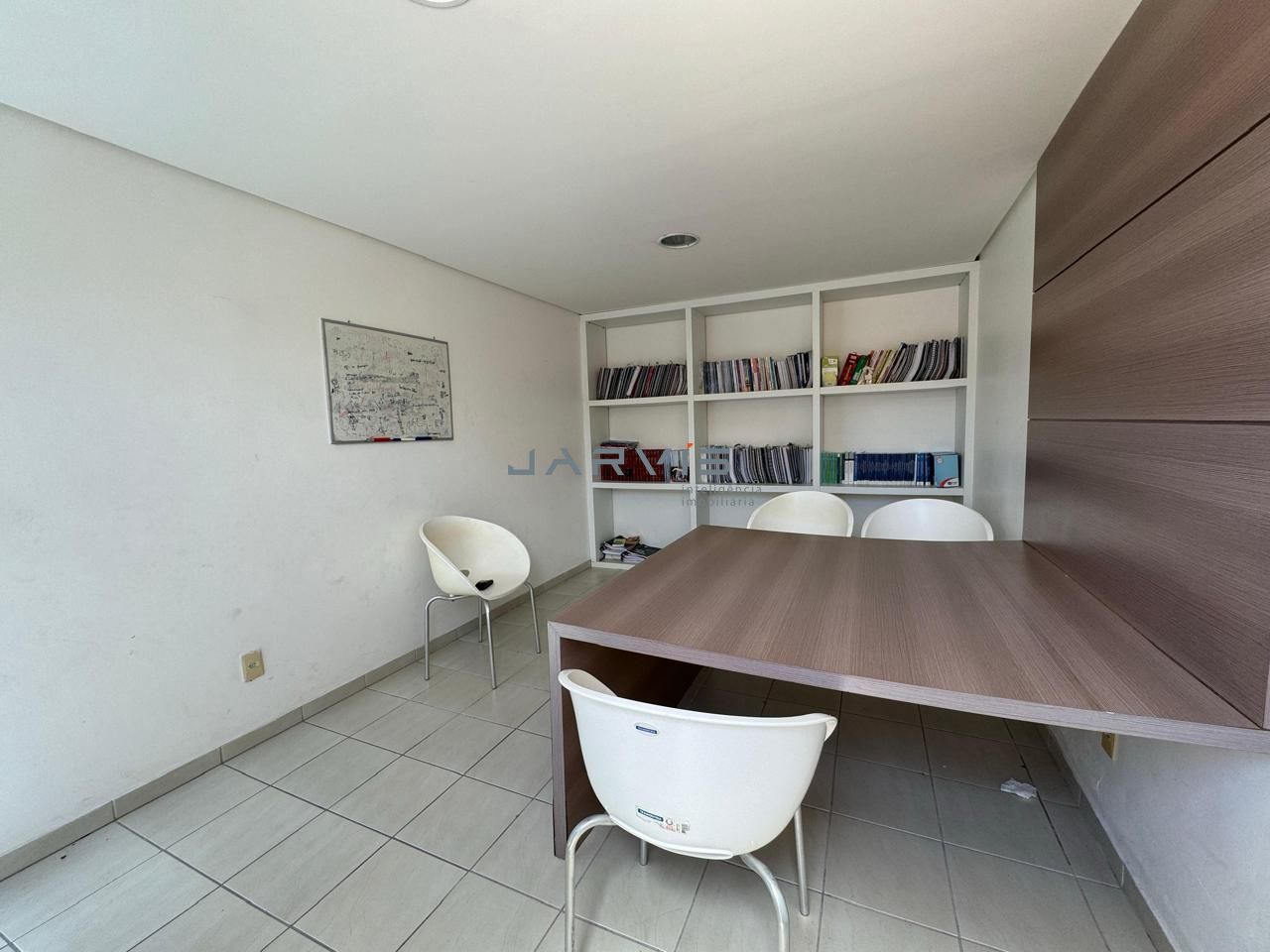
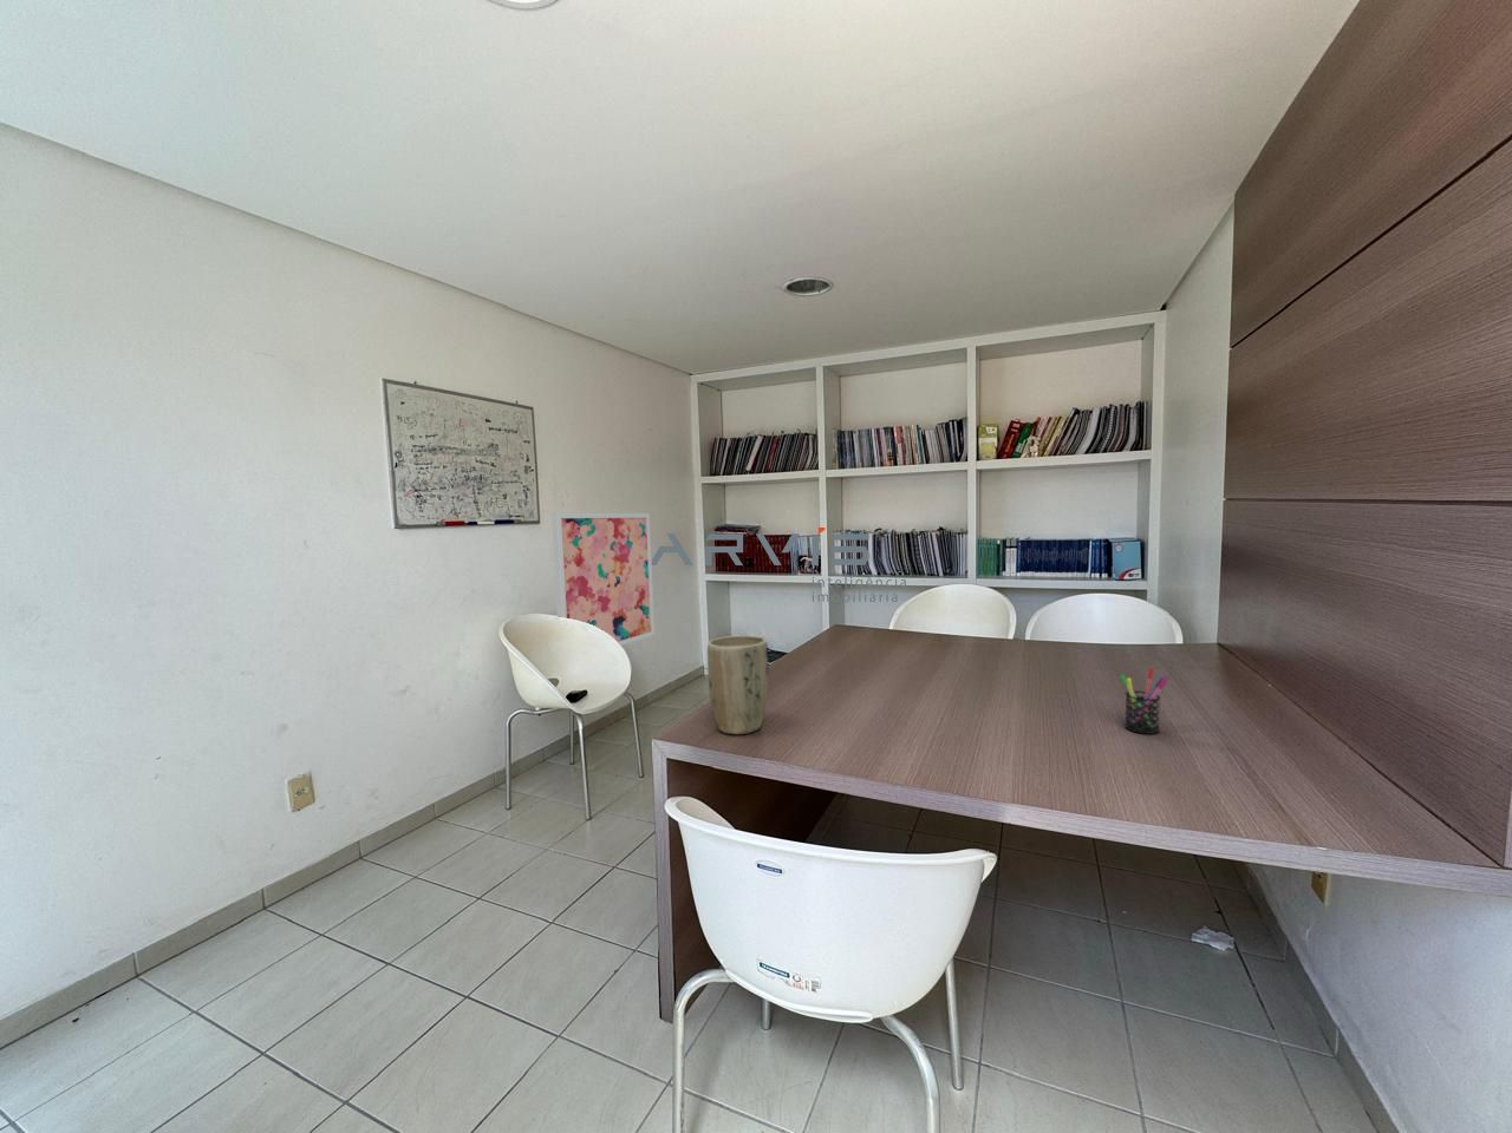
+ pen holder (1139, 697)
+ wall art (608, 581)
+ plant pot (738, 683)
